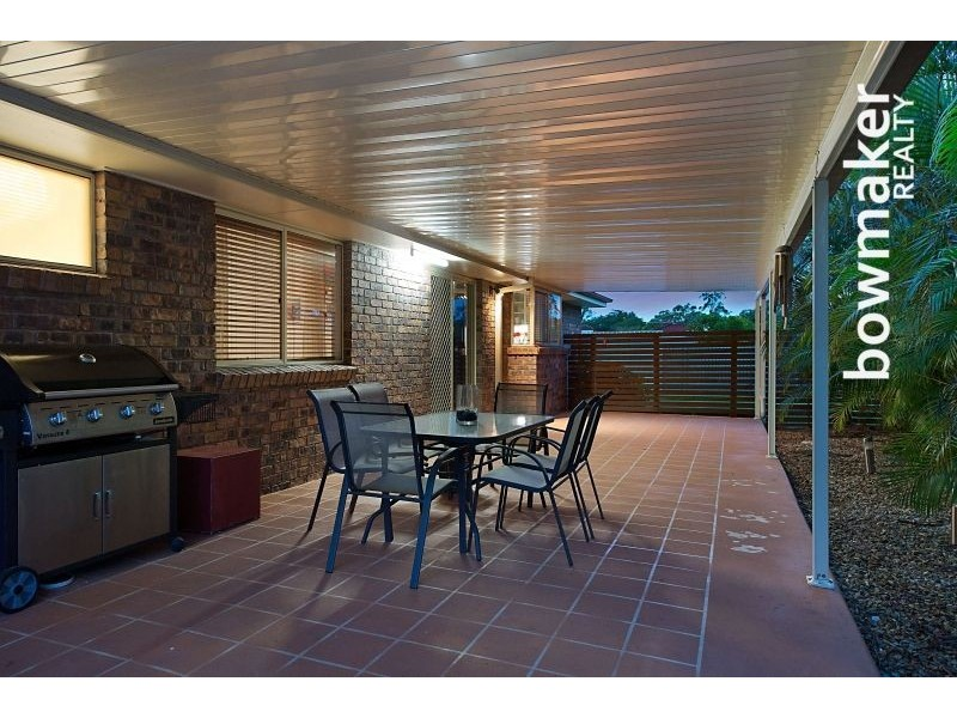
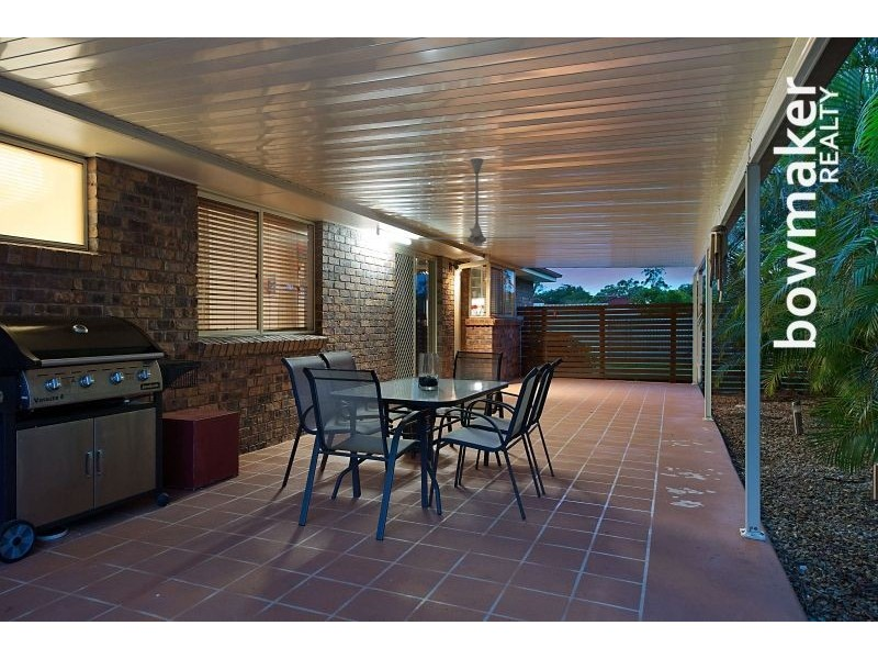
+ ceiling fan (476, 201)
